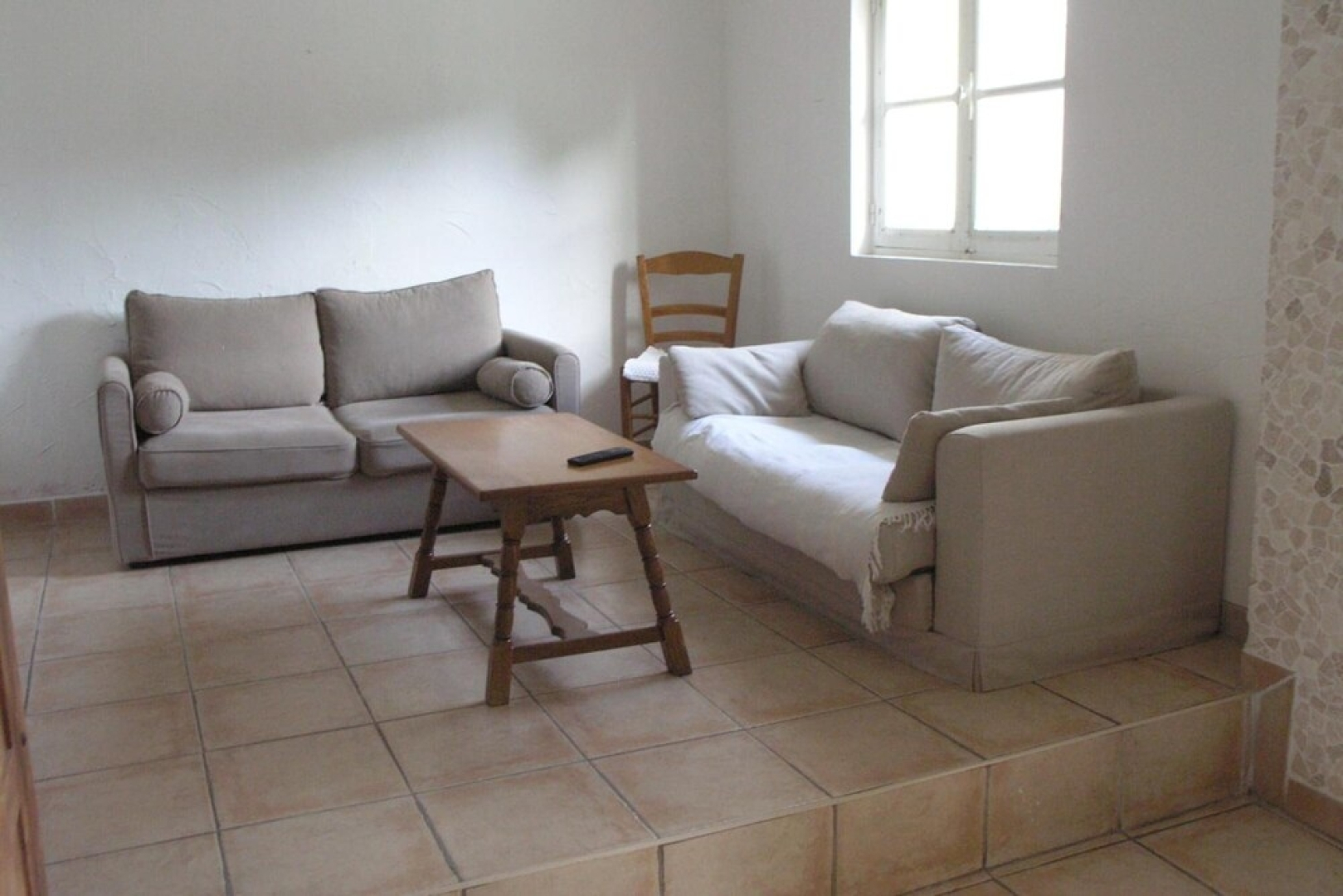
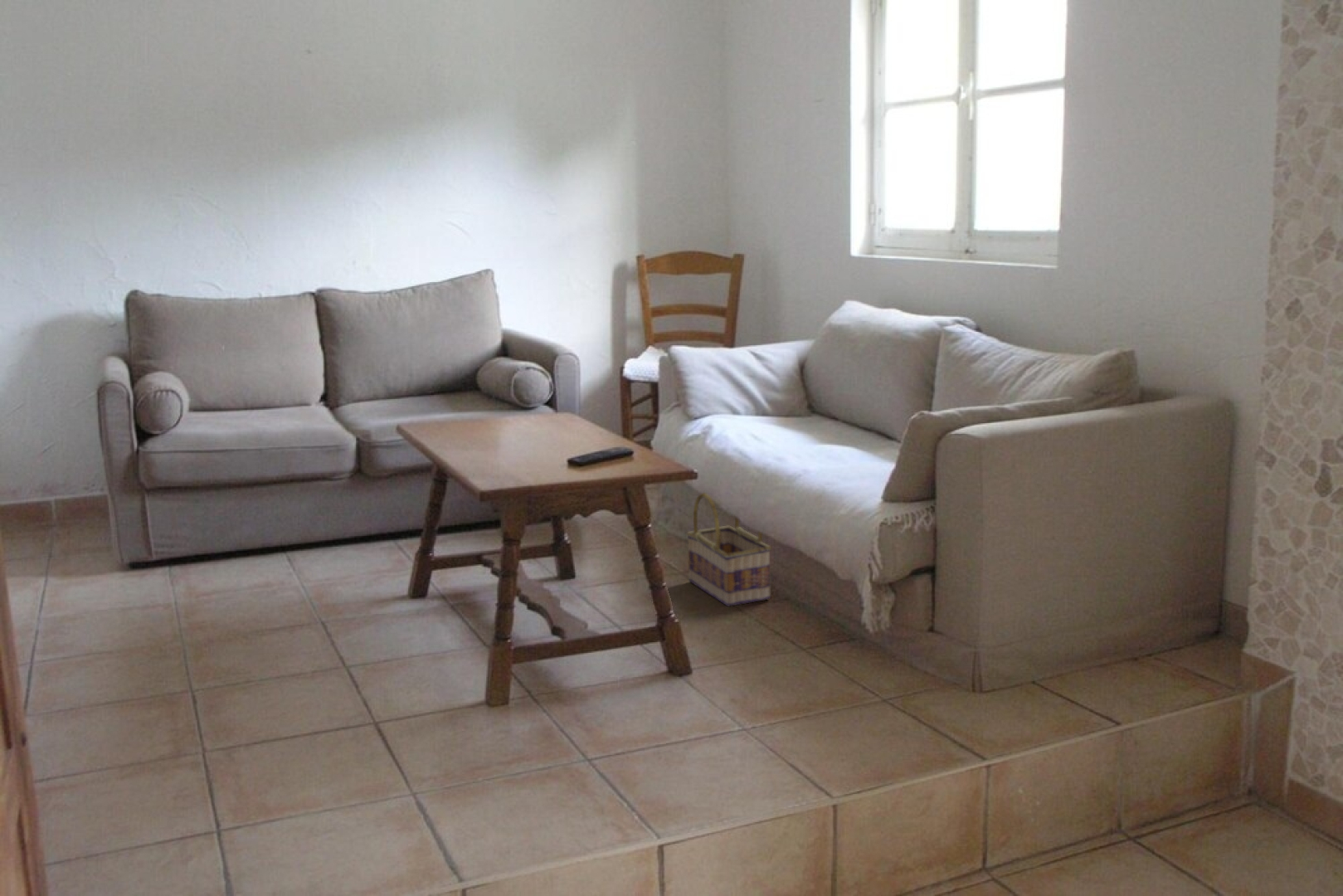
+ basket (727, 540)
